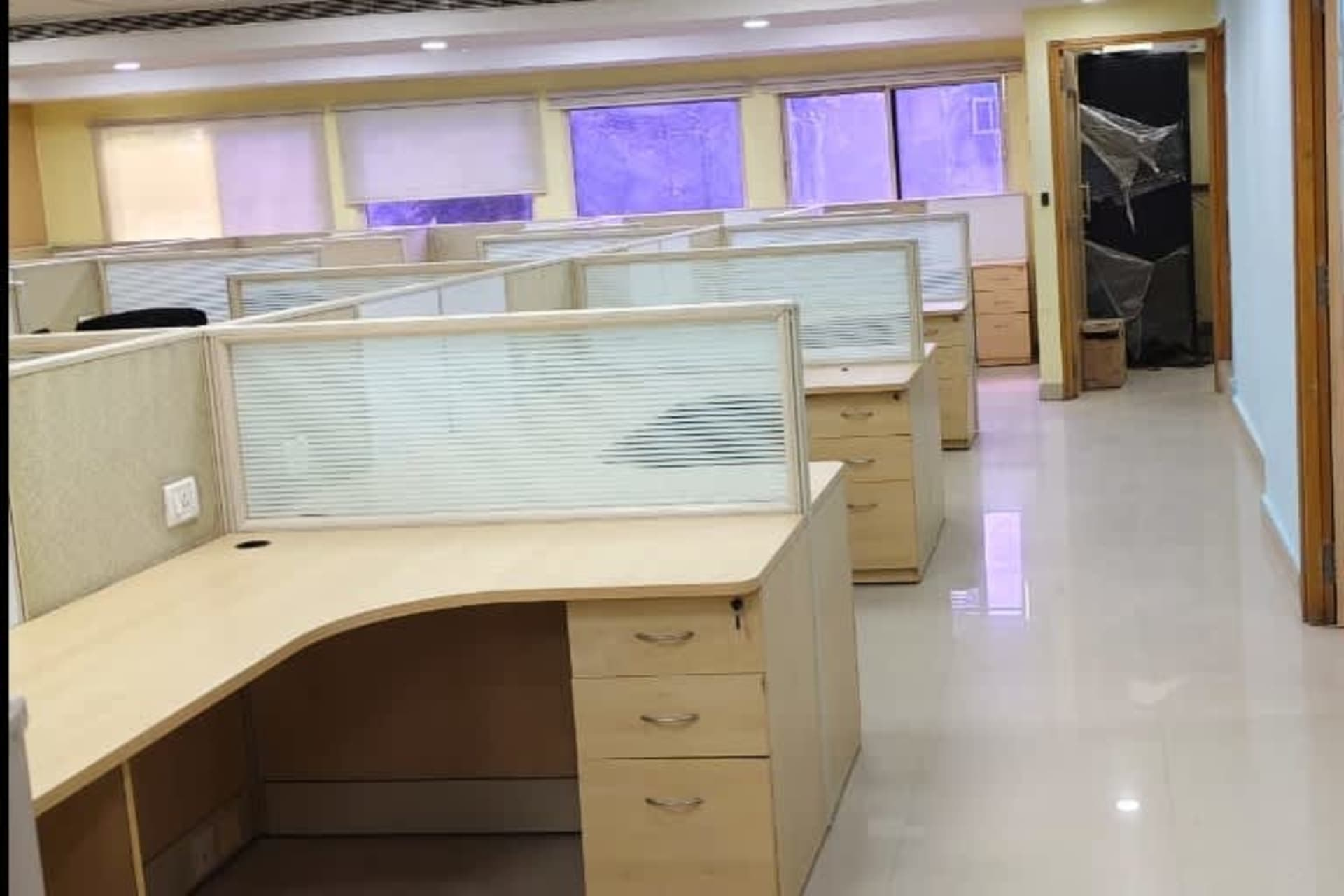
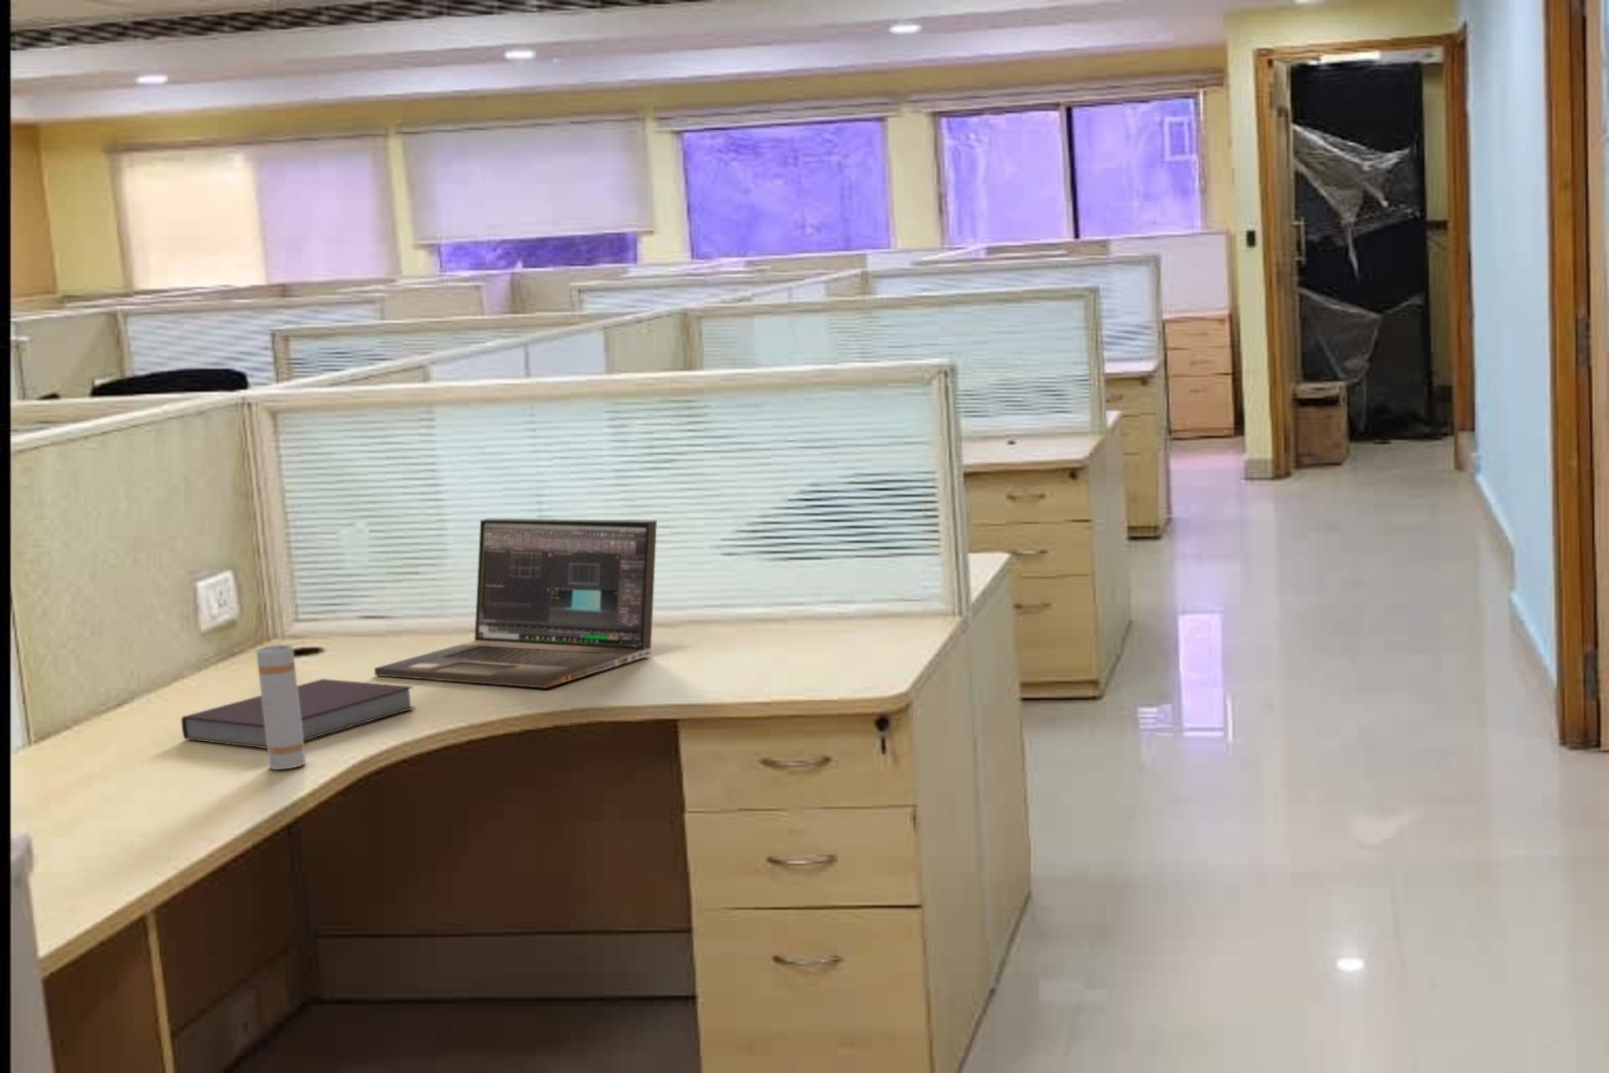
+ notebook (300, 711)
+ beverage can (280, 707)
+ laptop (515, 598)
